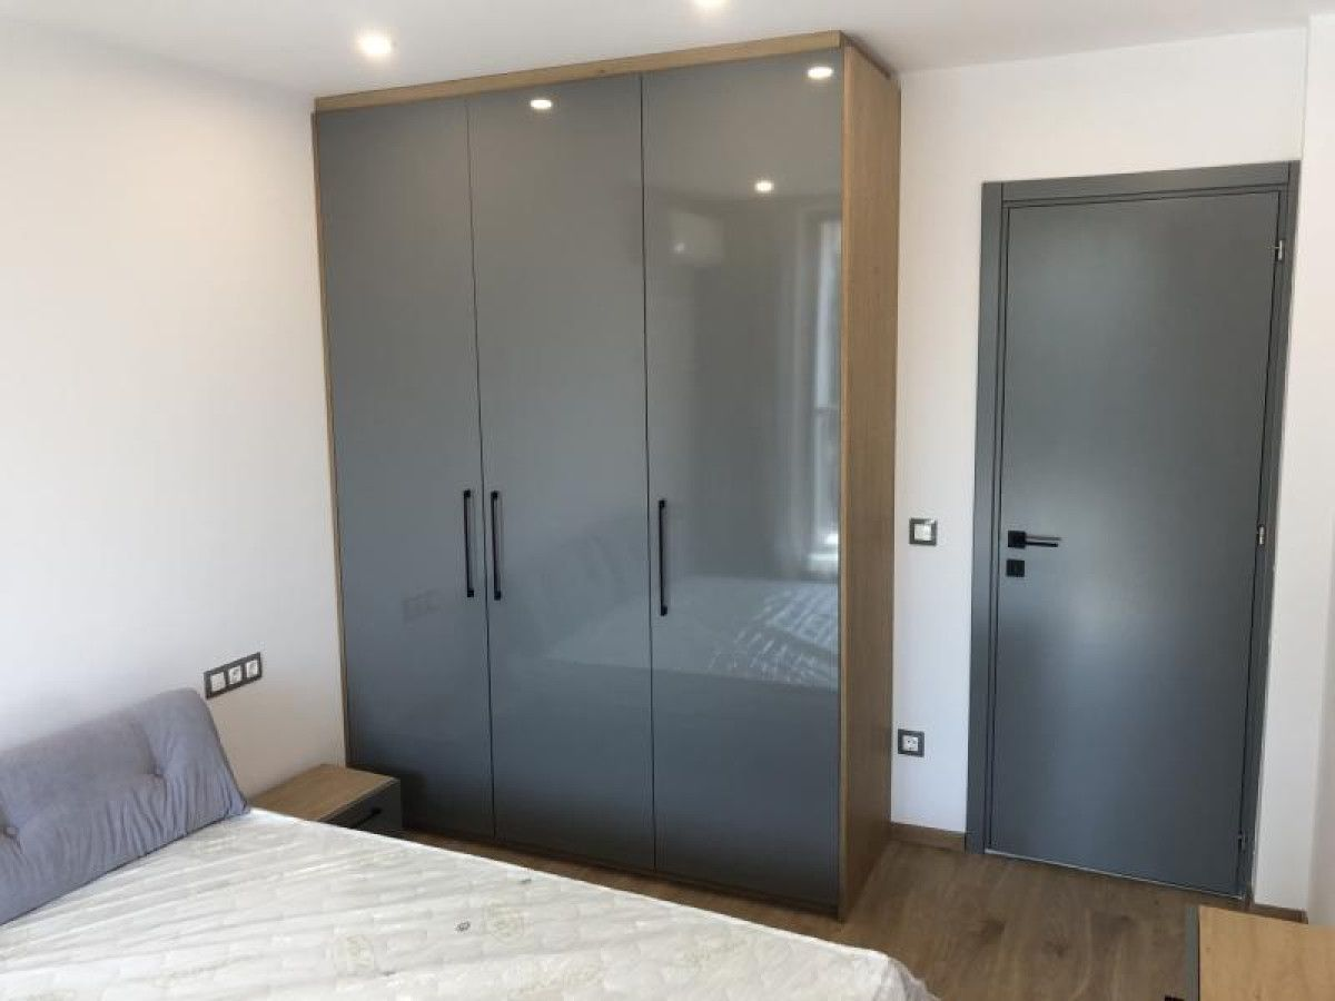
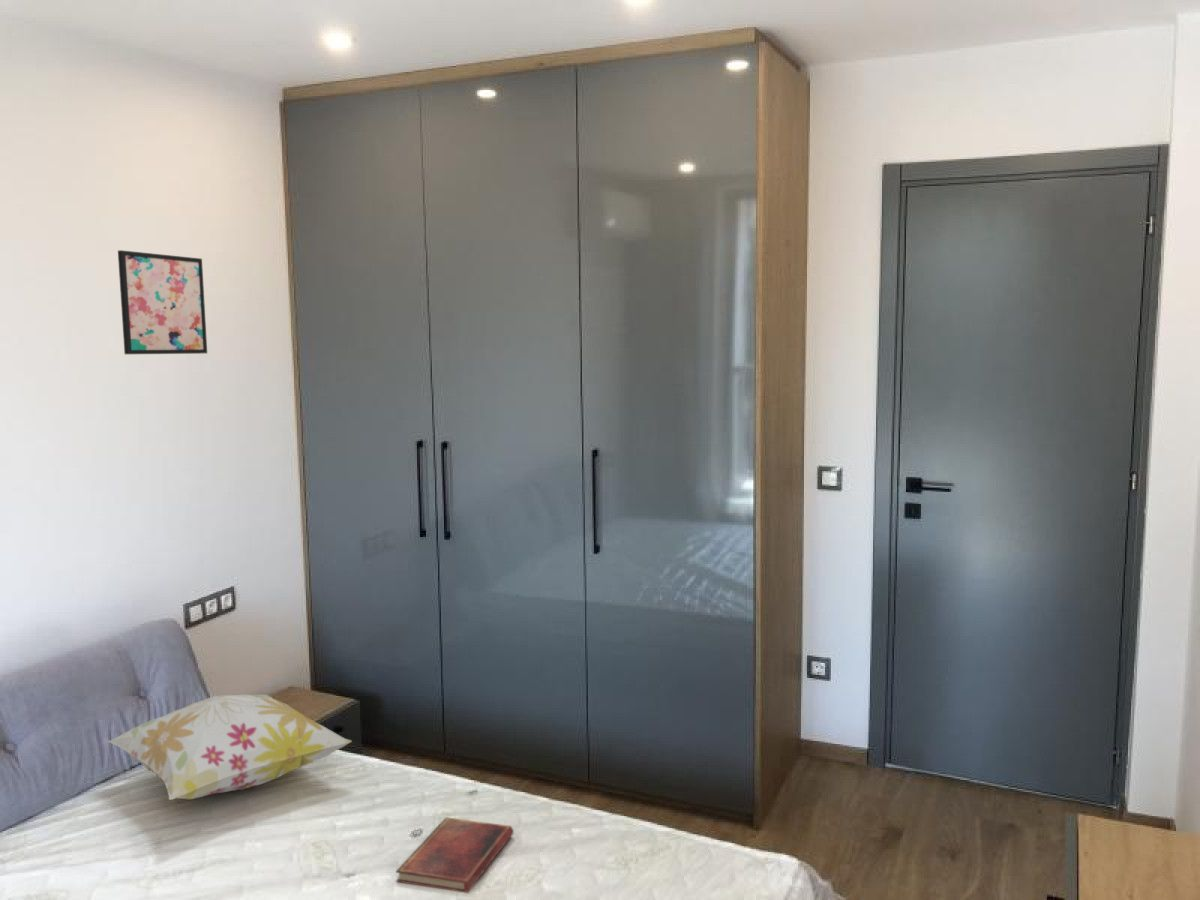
+ decorative pillow (228, 741)
+ diary (457, 852)
+ wall art (164, 304)
